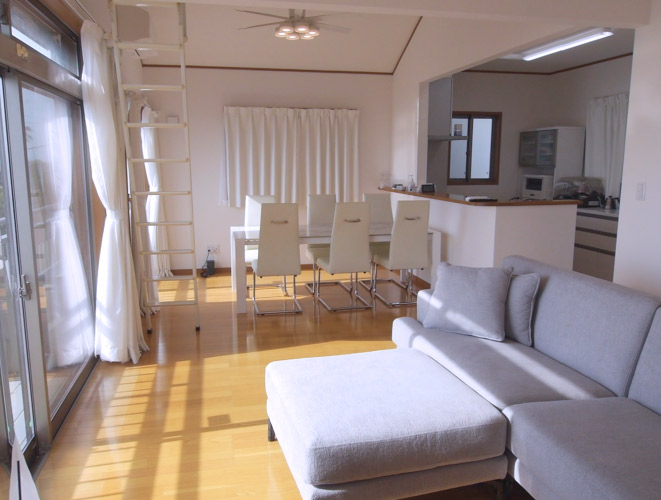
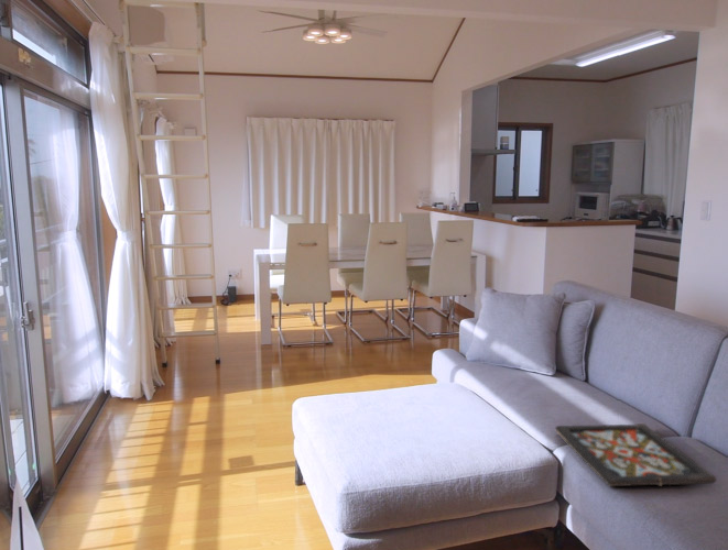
+ decorative tray (628, 451)
